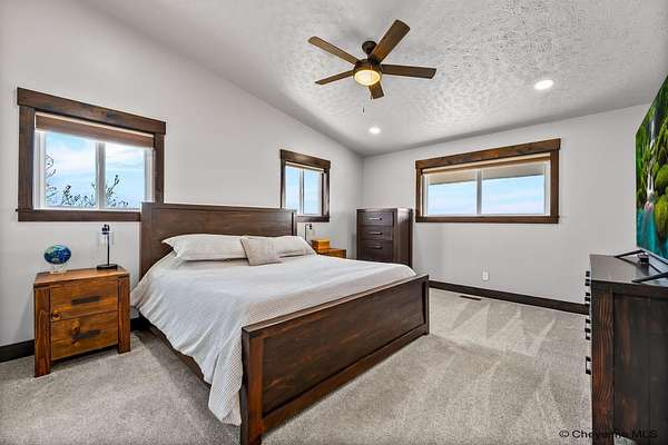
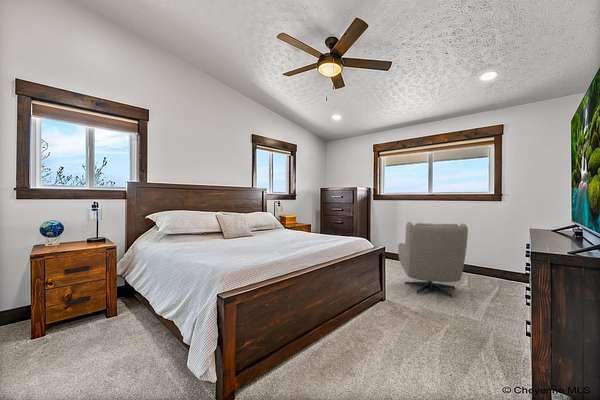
+ armchair (431, 256)
